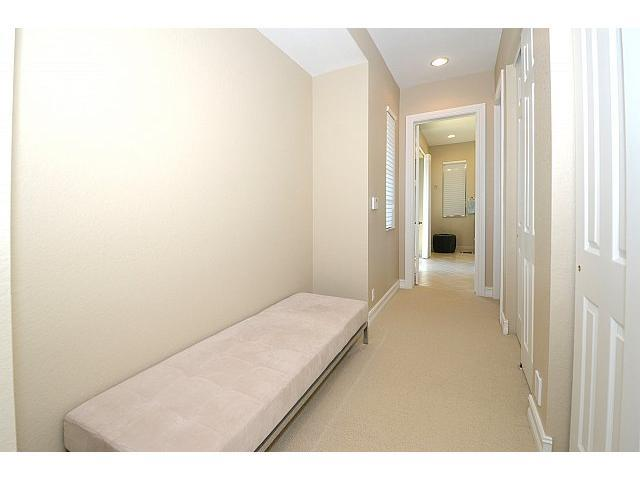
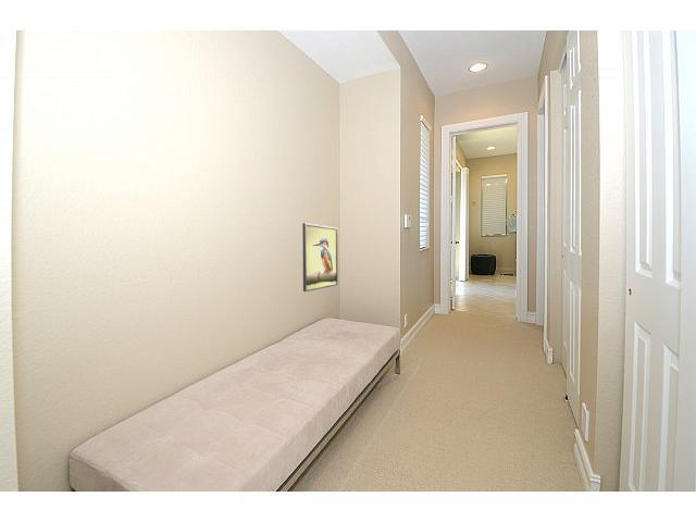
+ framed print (321, 257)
